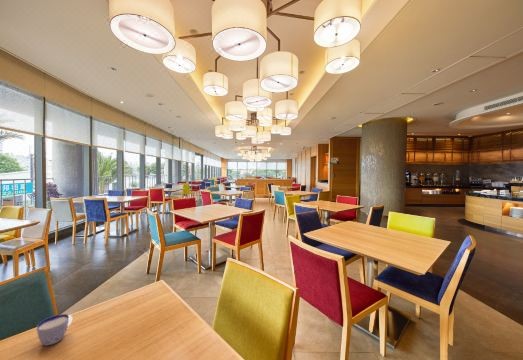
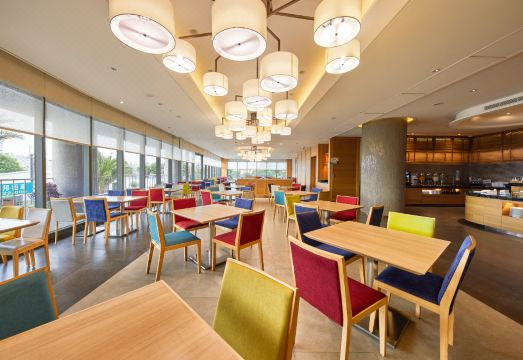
- cup (57, 328)
